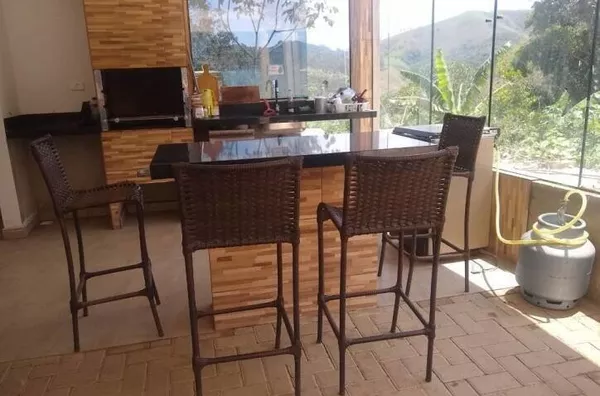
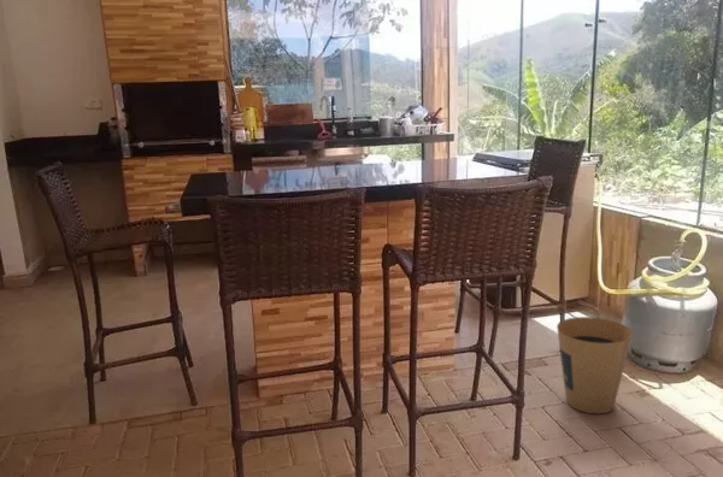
+ trash can (592, 366)
